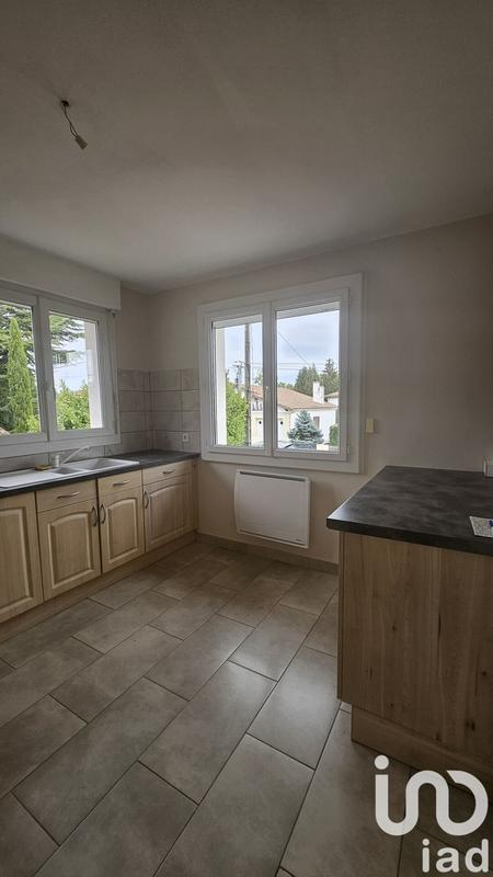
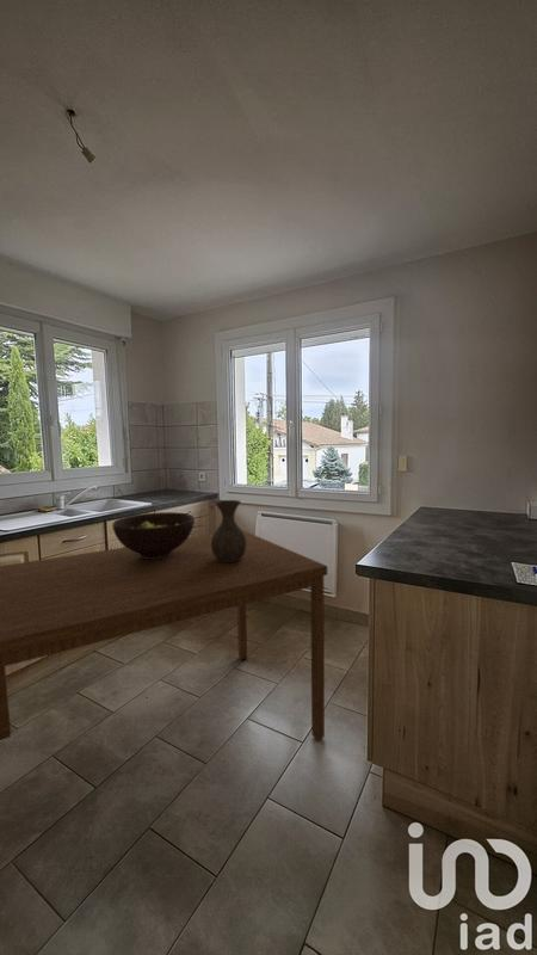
+ dining table (150, 628)
+ fruit bowl (155, 536)
+ vase (228, 530)
